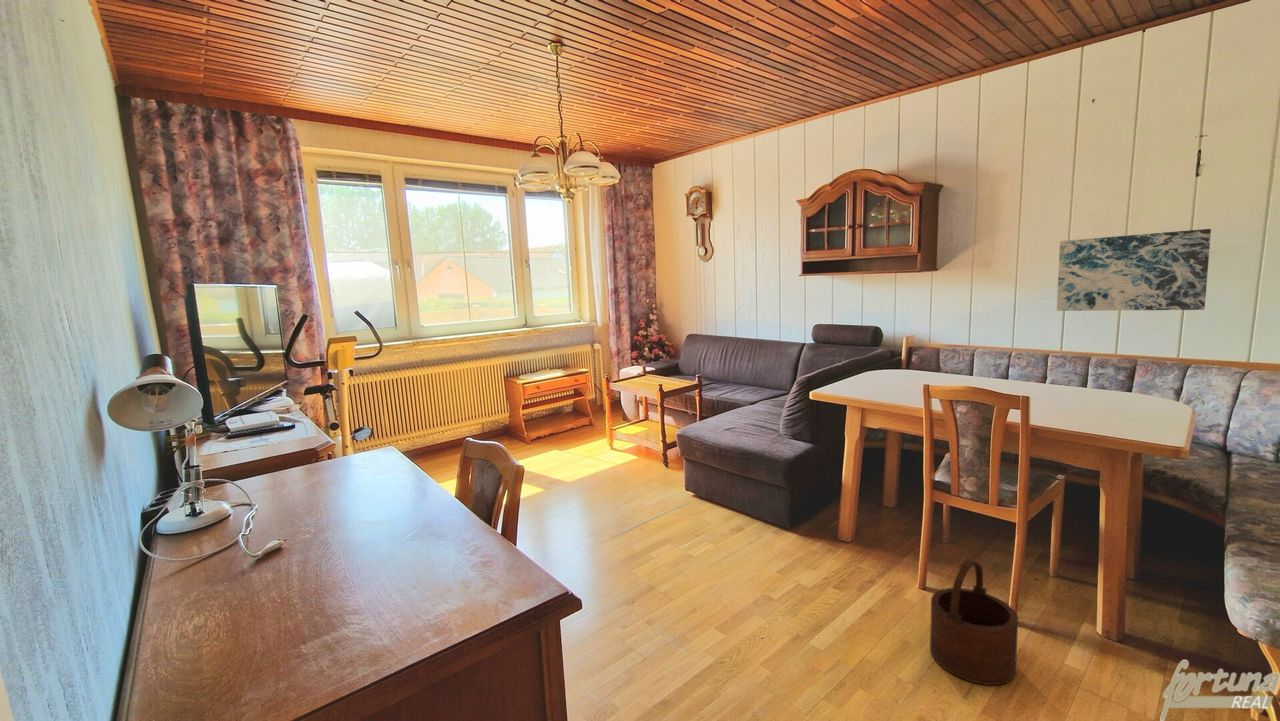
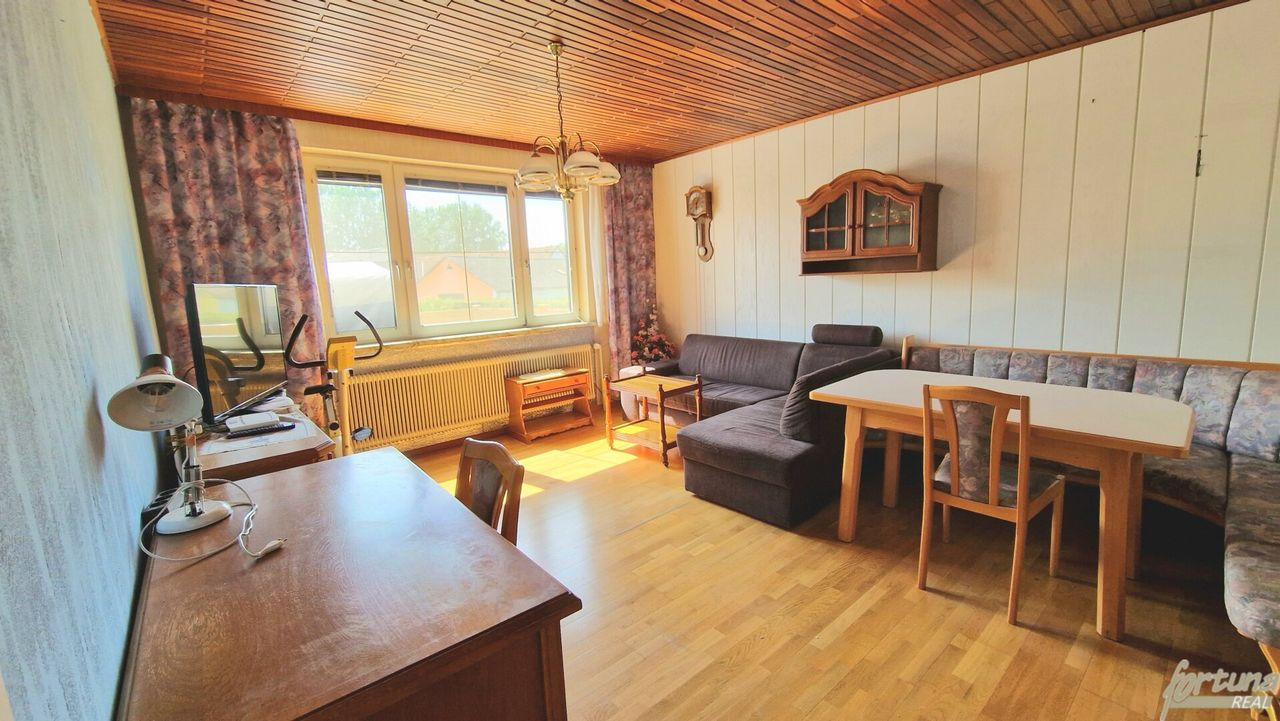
- wooden bucket (973, 612)
- wall art (1127, 273)
